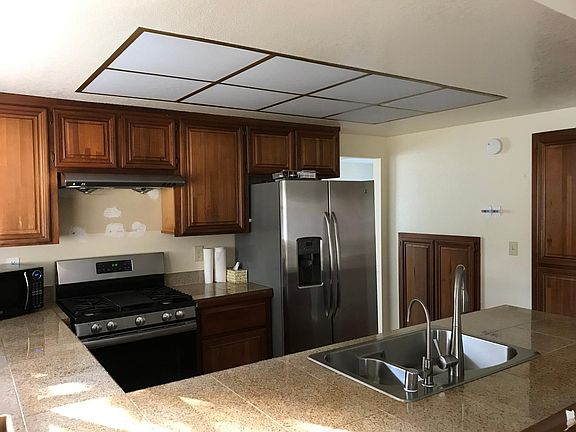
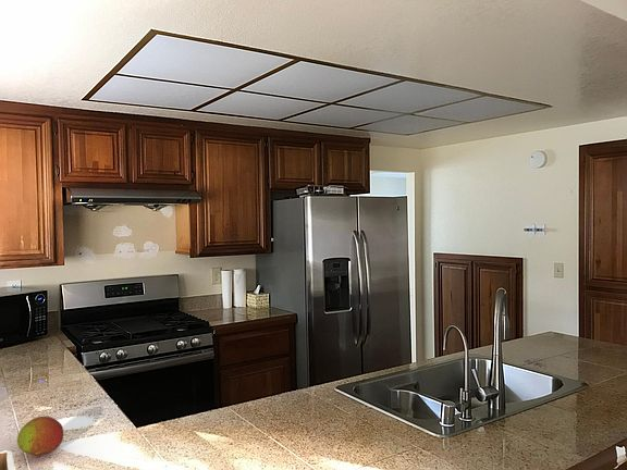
+ fruit (40, 436)
